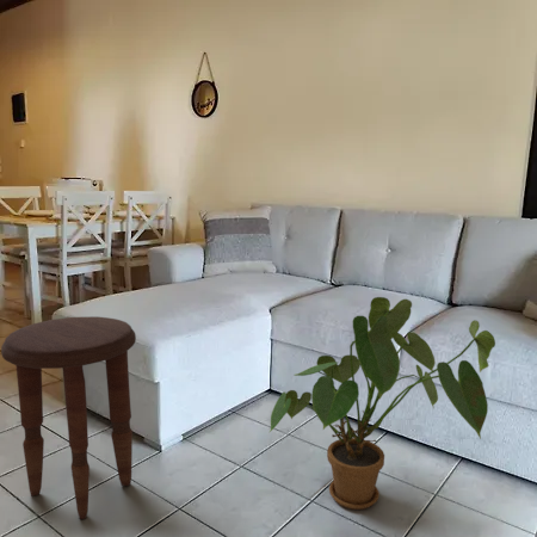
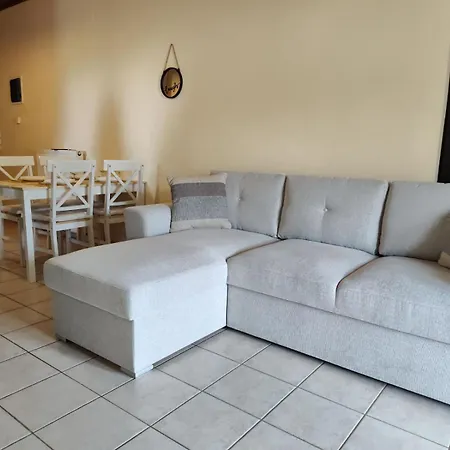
- side table (76, 412)
- house plant (379, 397)
